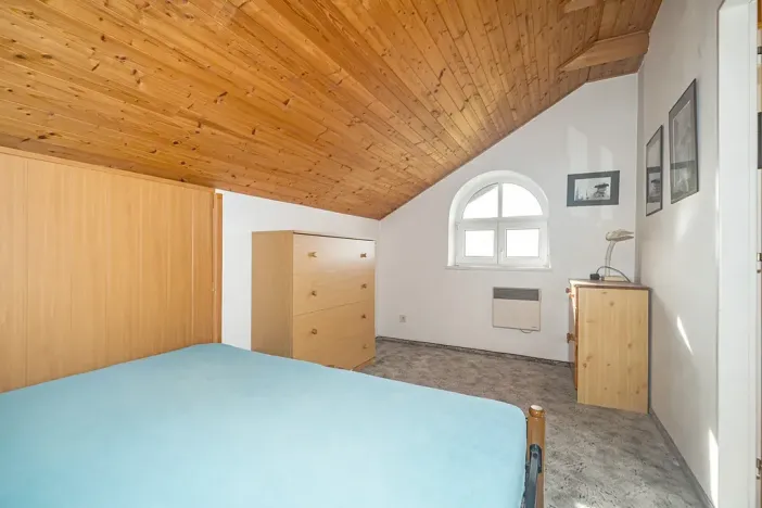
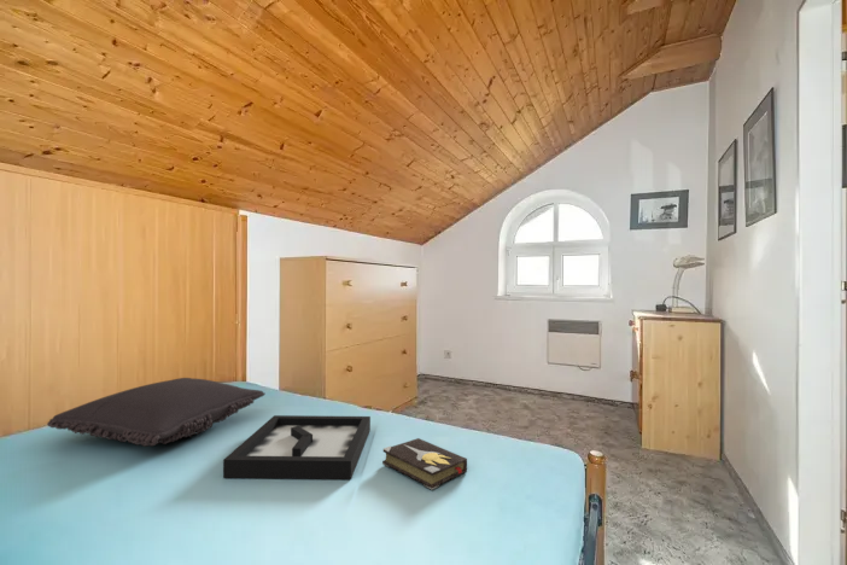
+ pillow (167, 408)
+ decorative tray (306, 442)
+ hardback book (424, 459)
